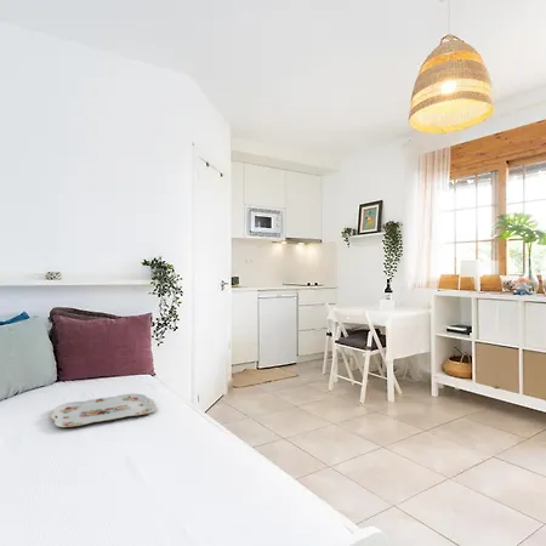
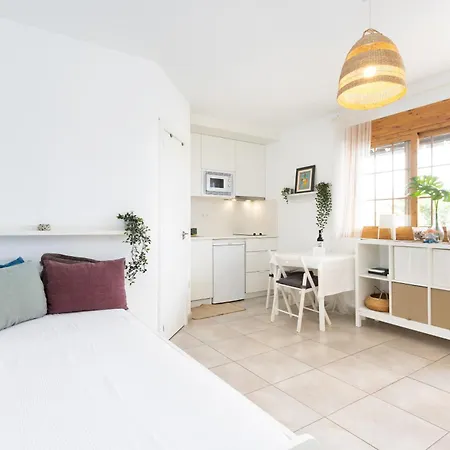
- serving tray (104, 409)
